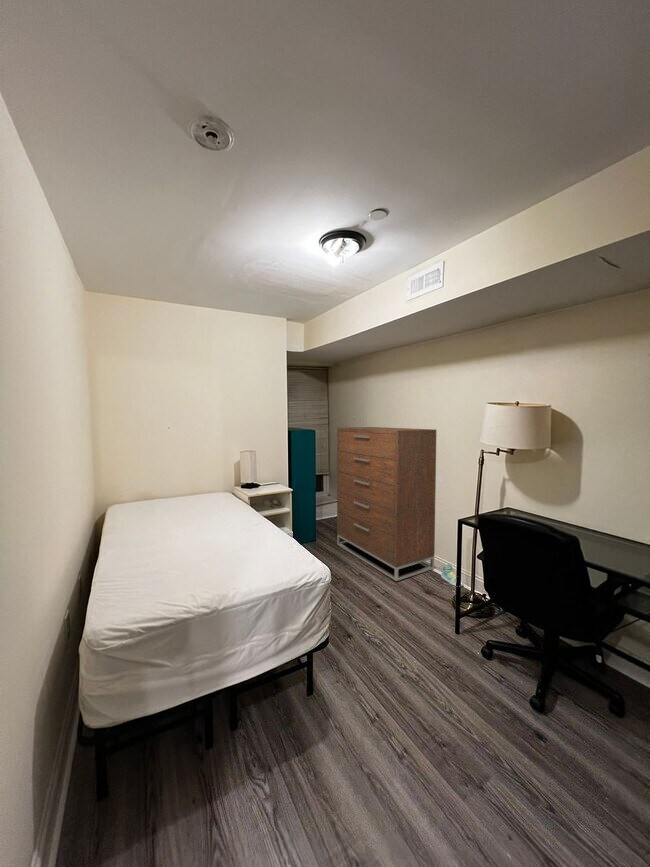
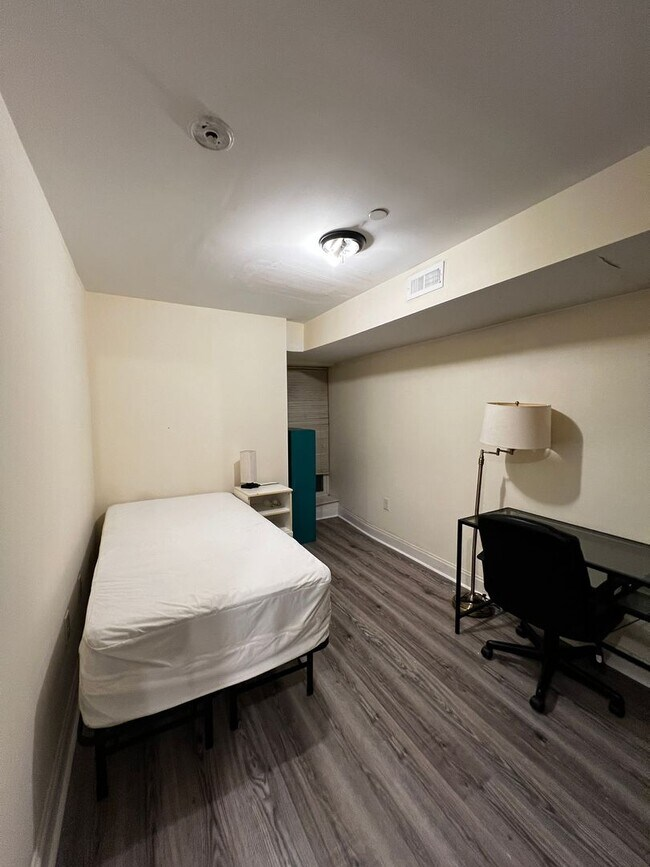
- sneaker (451, 574)
- dresser (381, 492)
